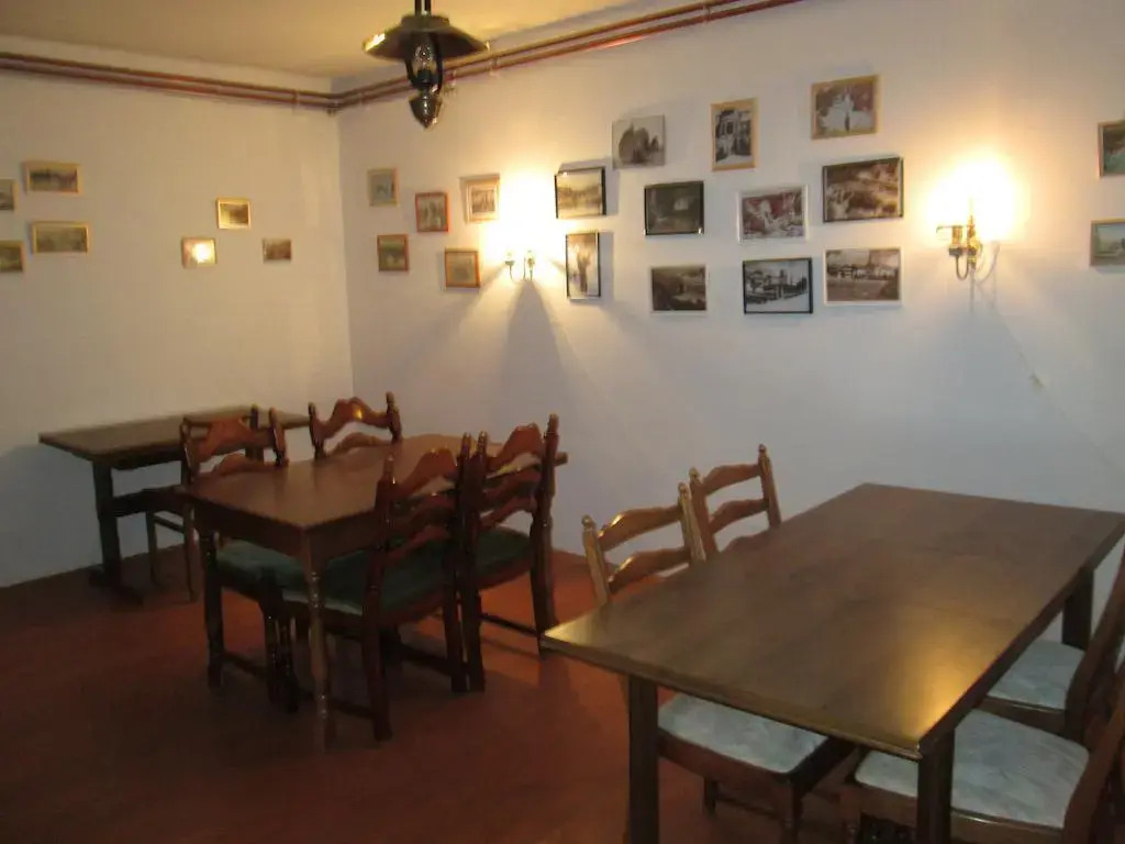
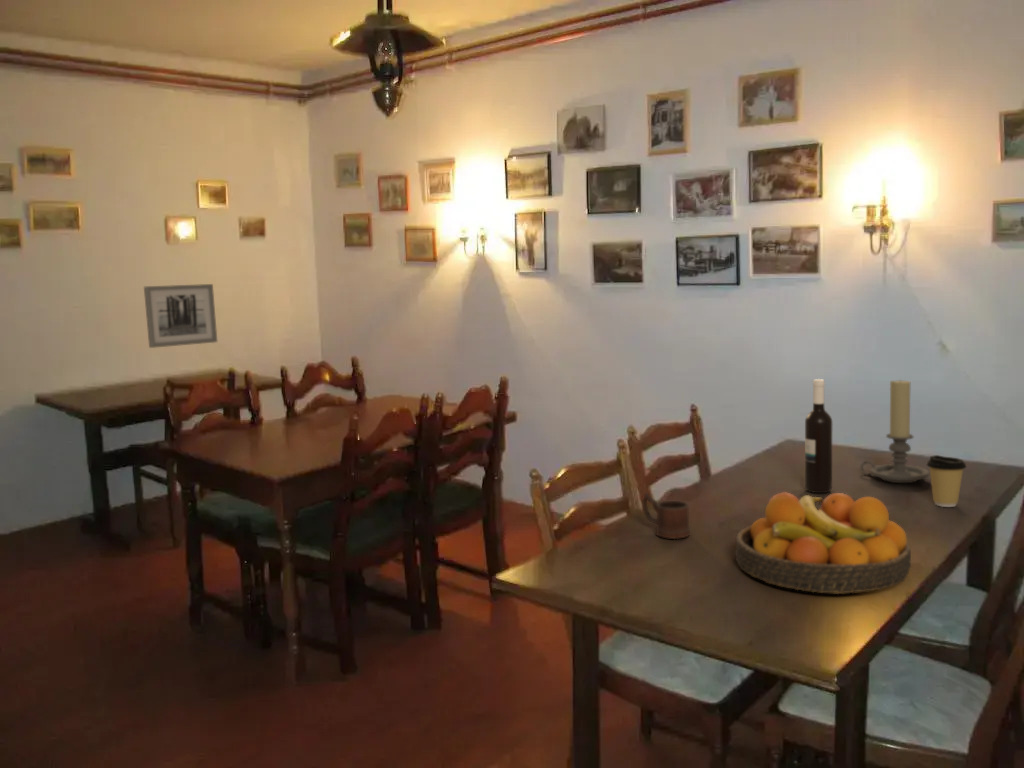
+ wine bottle (818, 435)
+ candle holder (894, 429)
+ fruit bowl (820, 529)
+ wall art (181, 315)
+ mug (665, 514)
+ coffee cup (945, 481)
